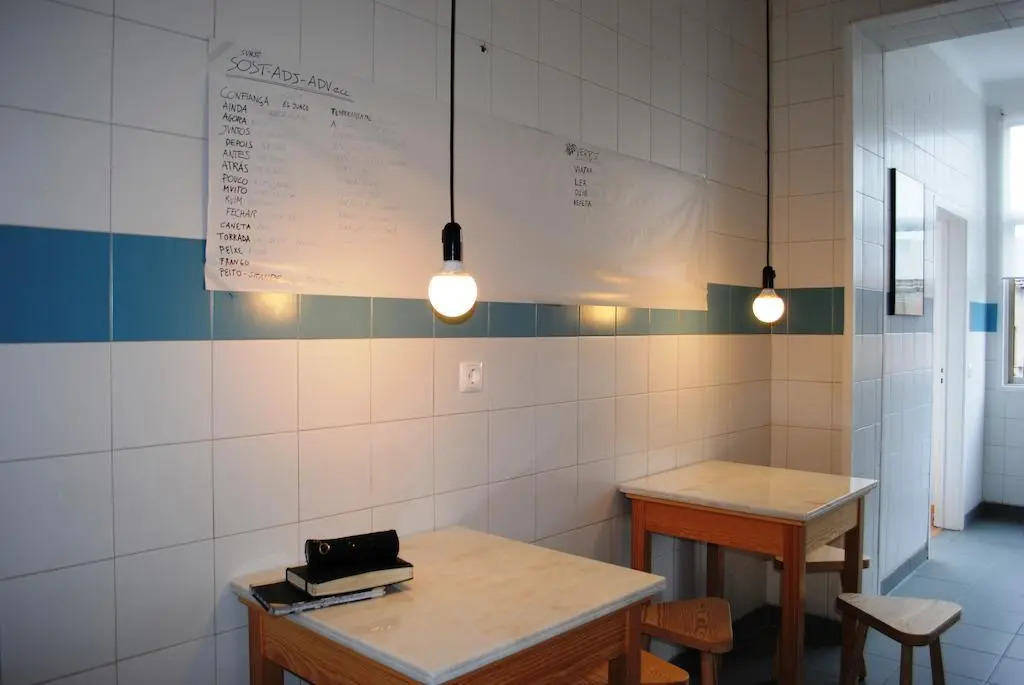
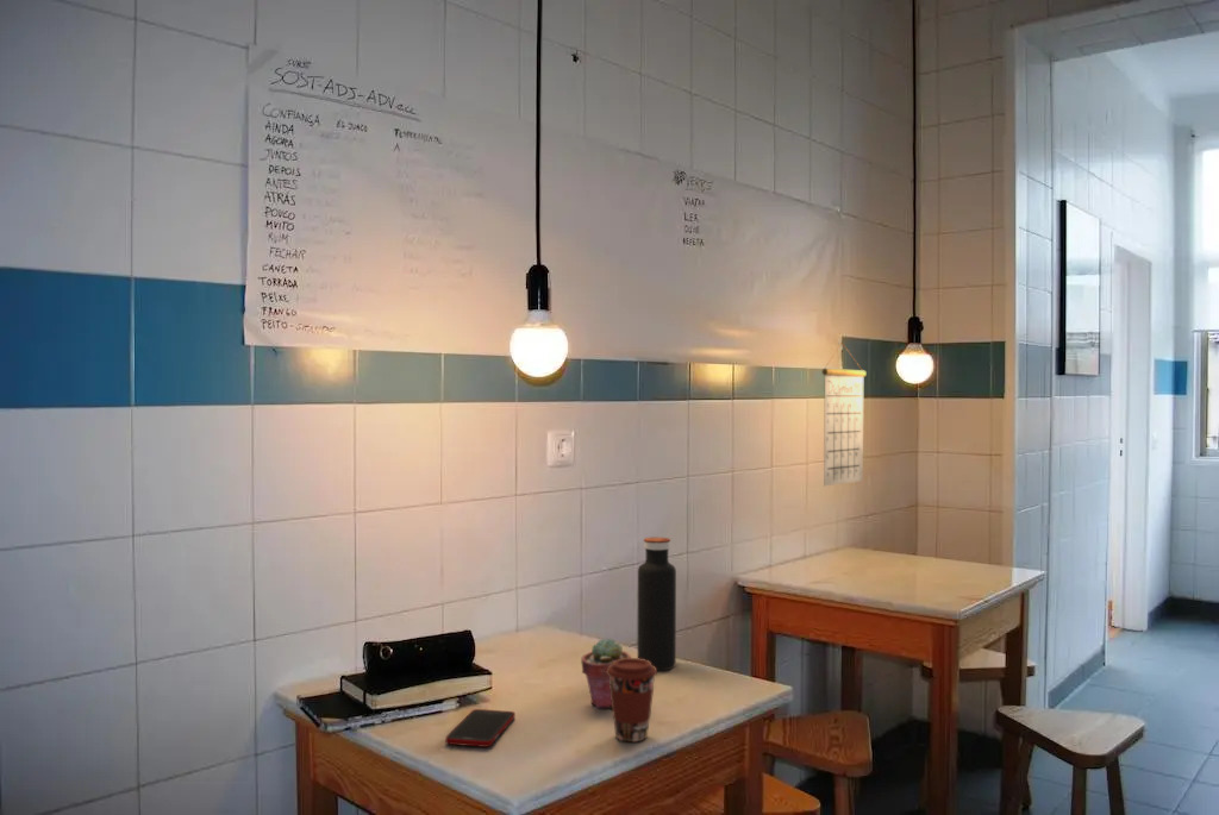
+ calendar (844, 413)
+ water bottle (656, 602)
+ cell phone (481, 727)
+ potted succulent (606, 670)
+ coffee cup (631, 700)
